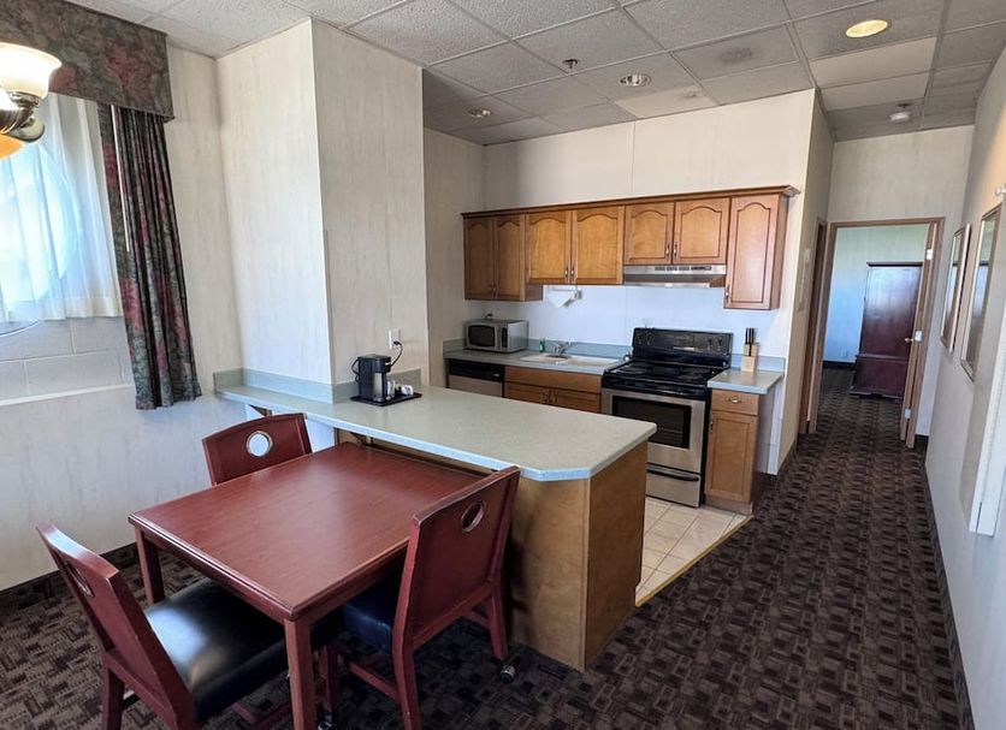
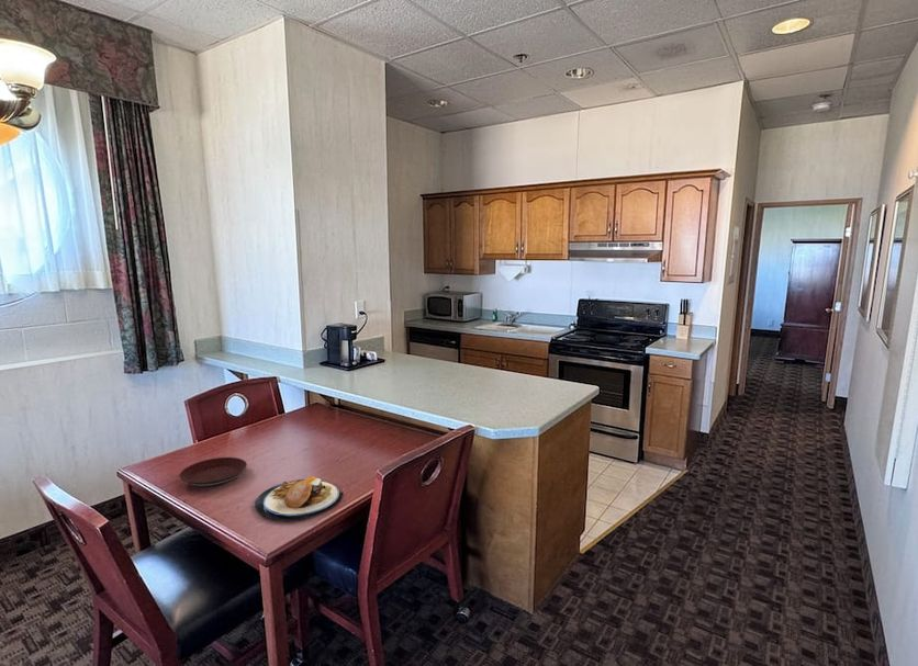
+ plate (299, 486)
+ plate (214, 473)
